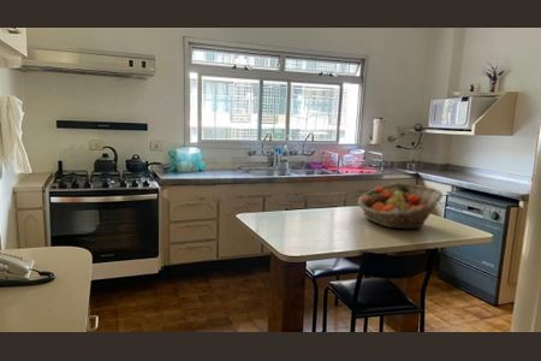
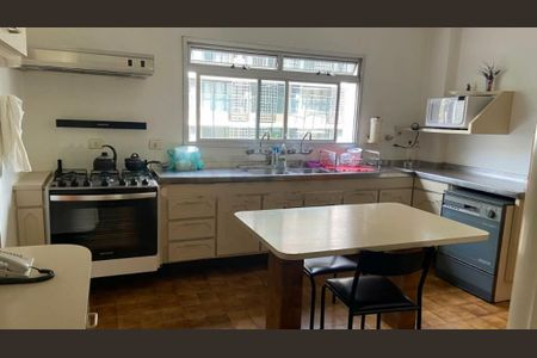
- fruit basket (397, 203)
